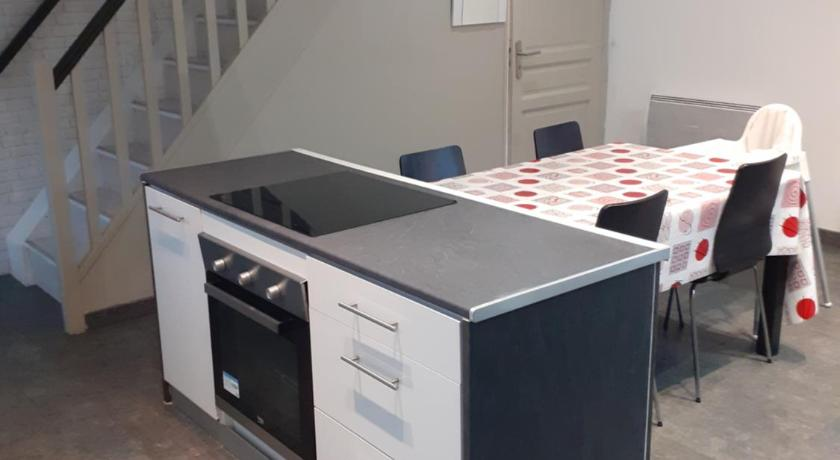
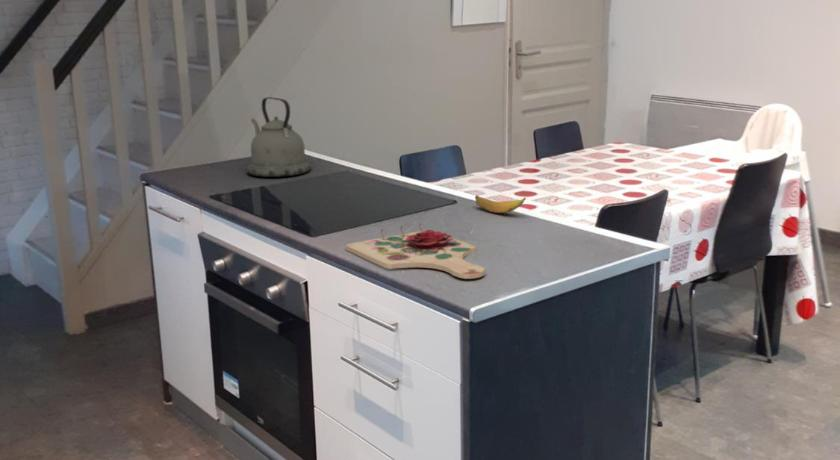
+ kettle (273, 134)
+ banana (499, 202)
+ cutting board (429, 249)
